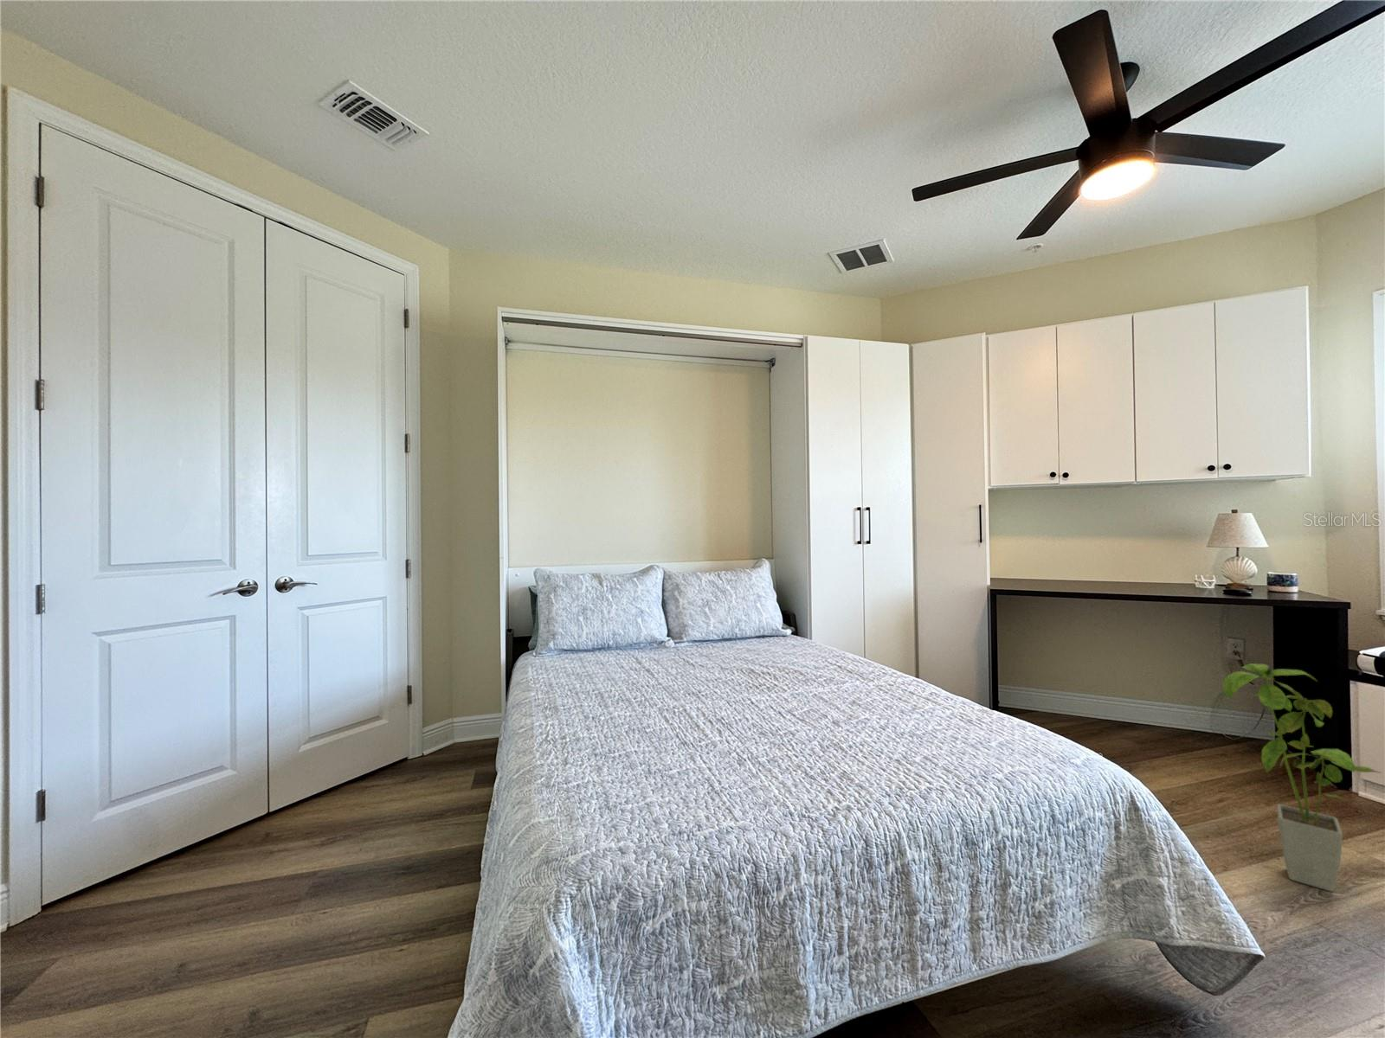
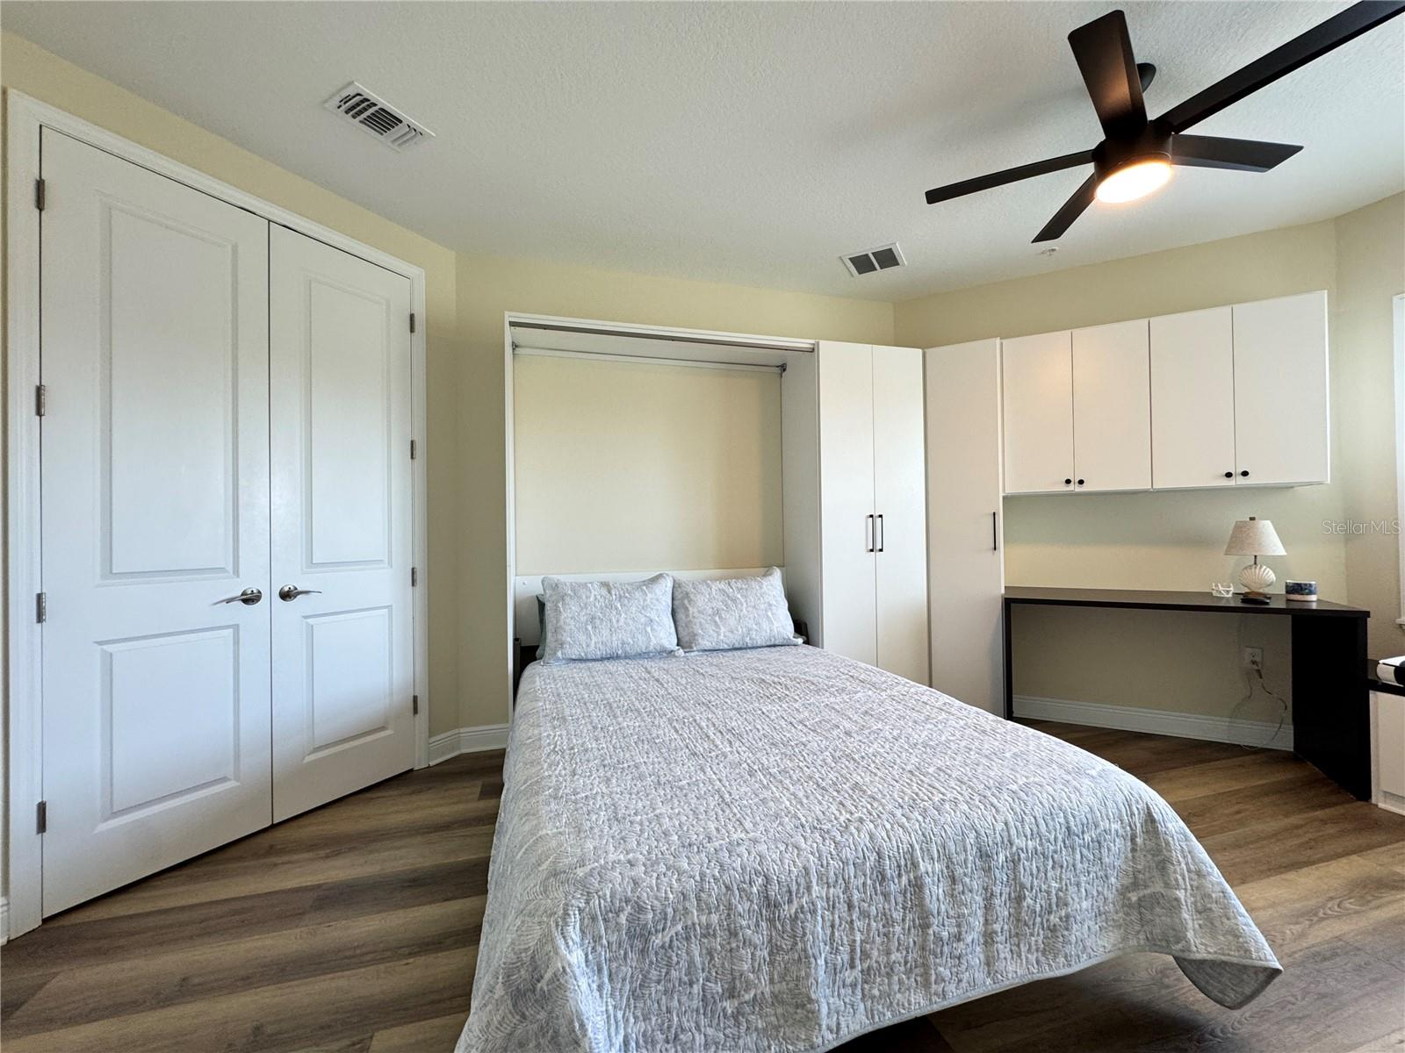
- house plant (1292, 776)
